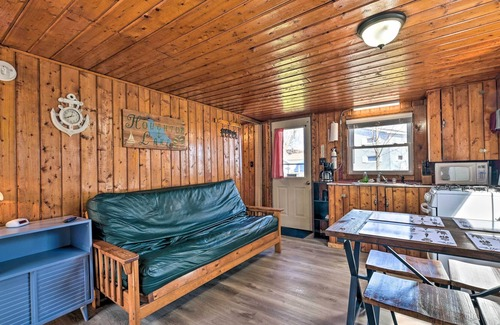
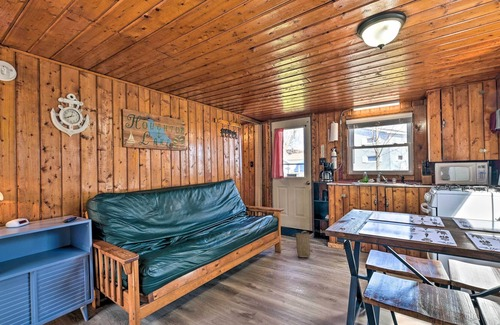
+ basket (302, 244)
